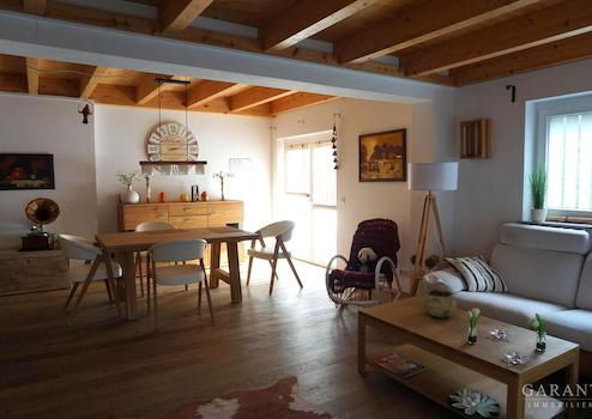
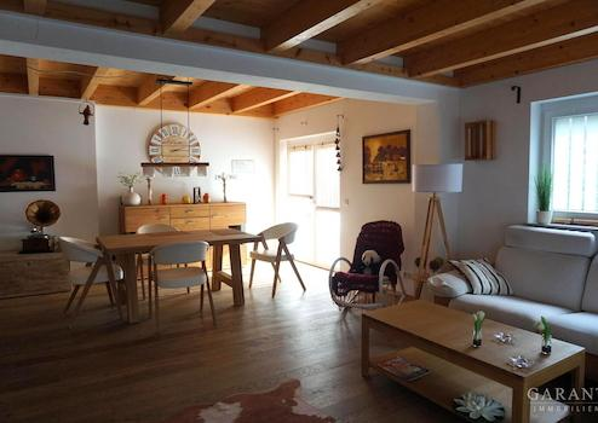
- decorative bowl (439, 304)
